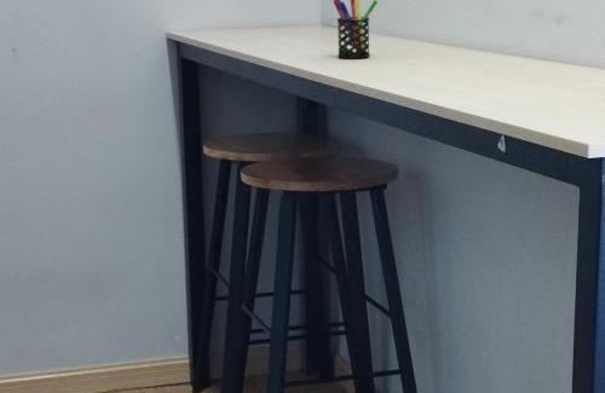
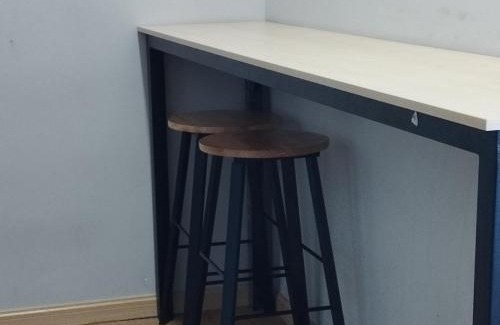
- pen holder (356, 23)
